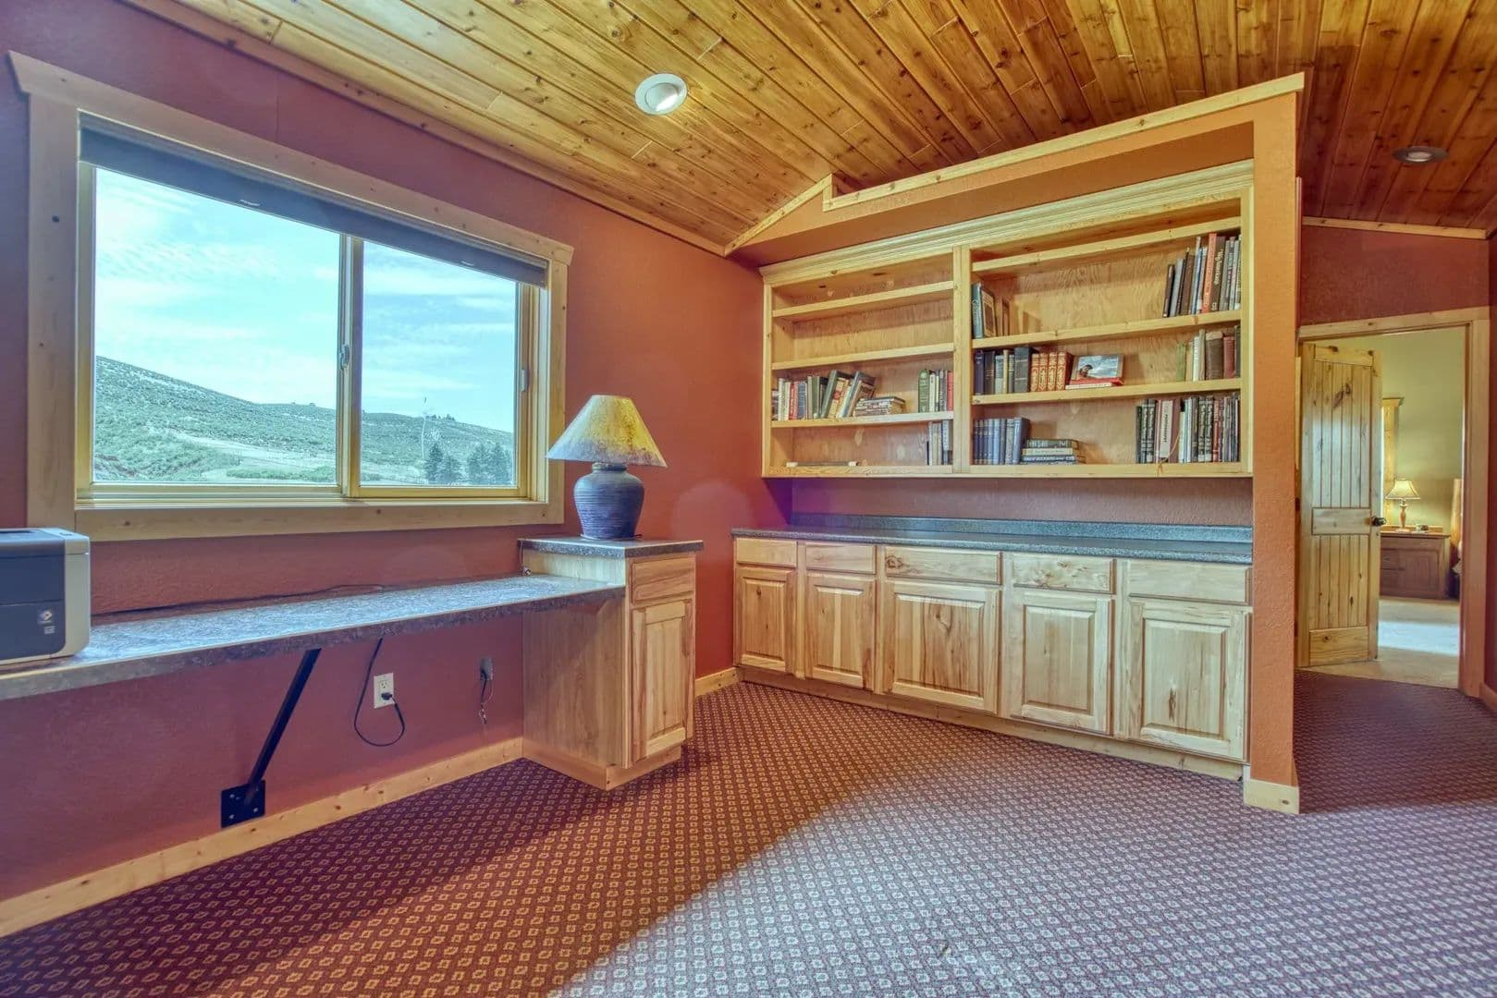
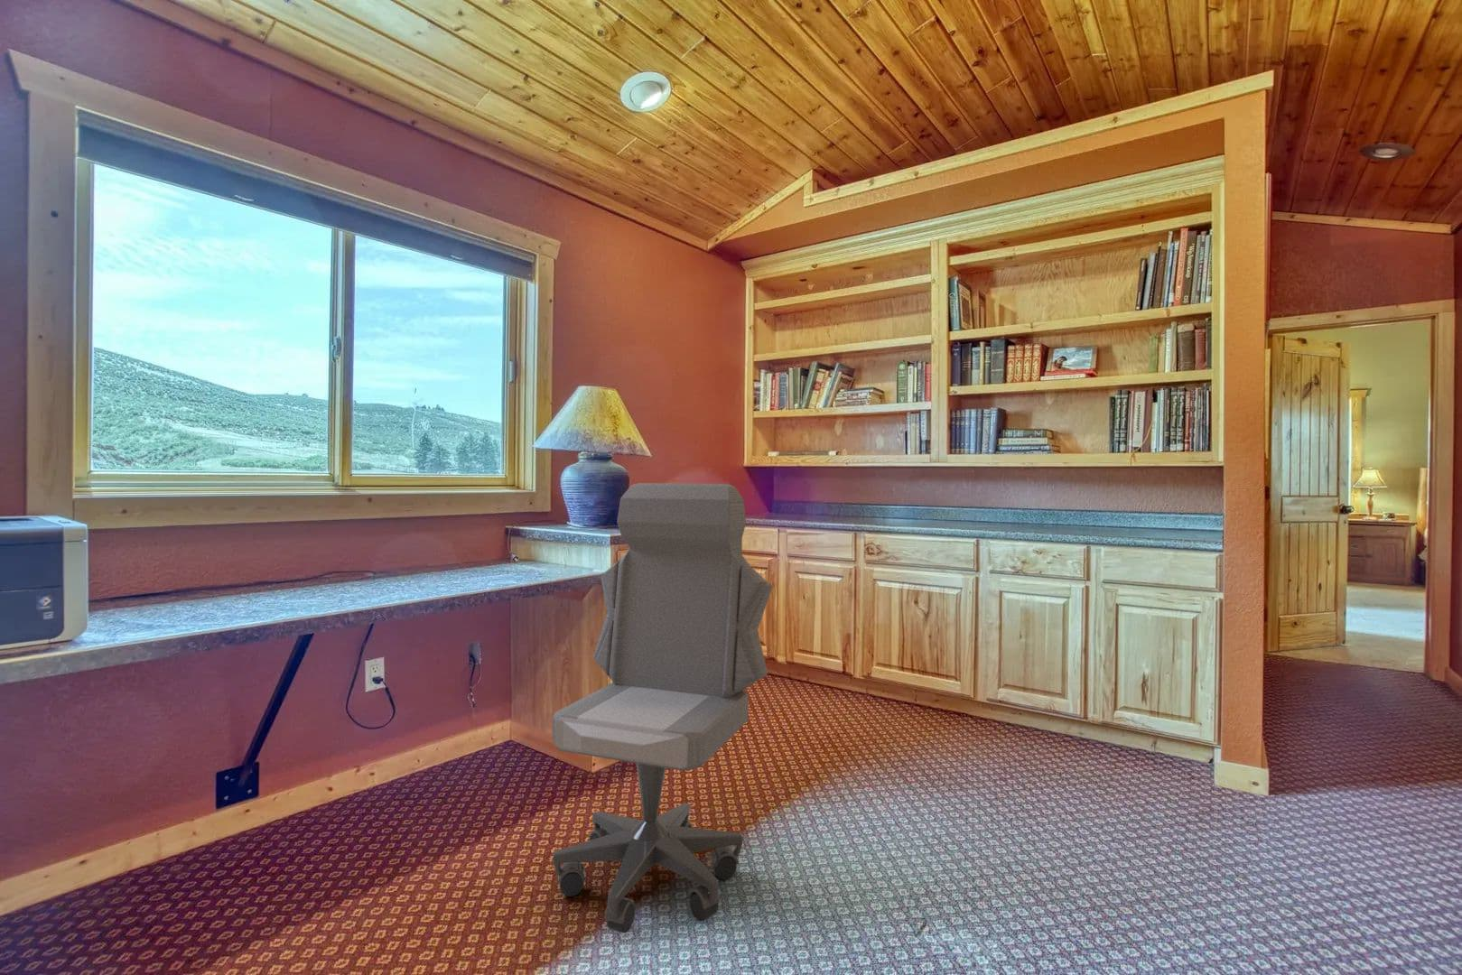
+ office chair (652, 681)
